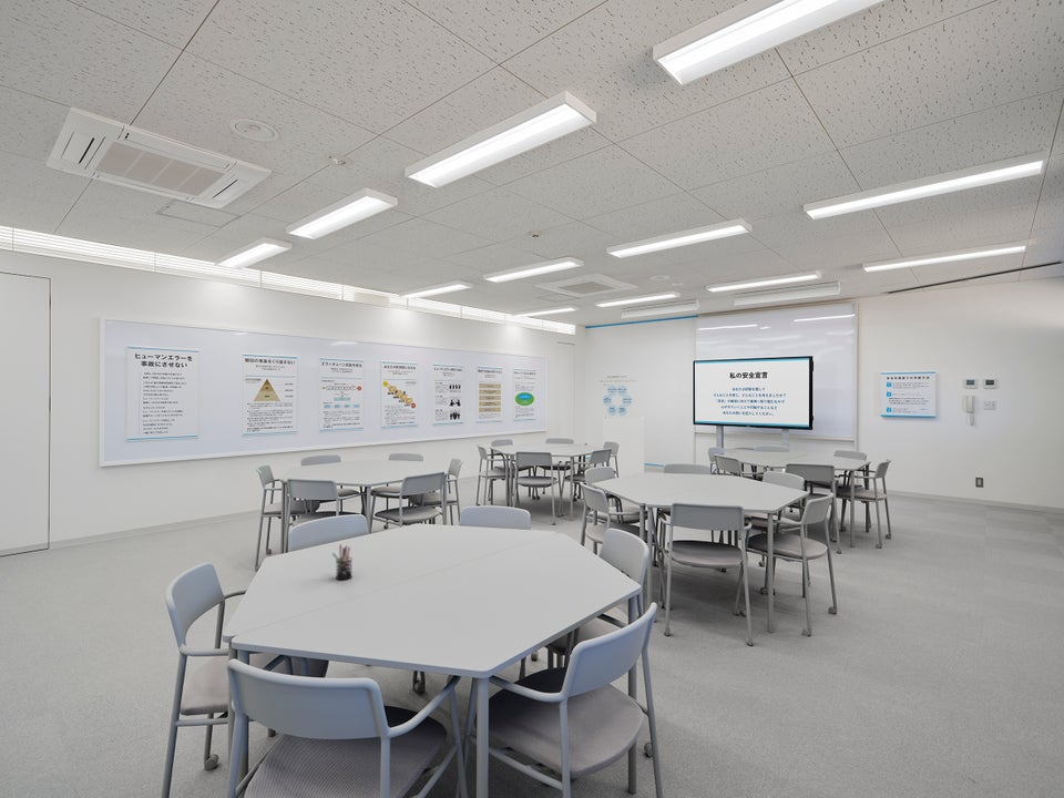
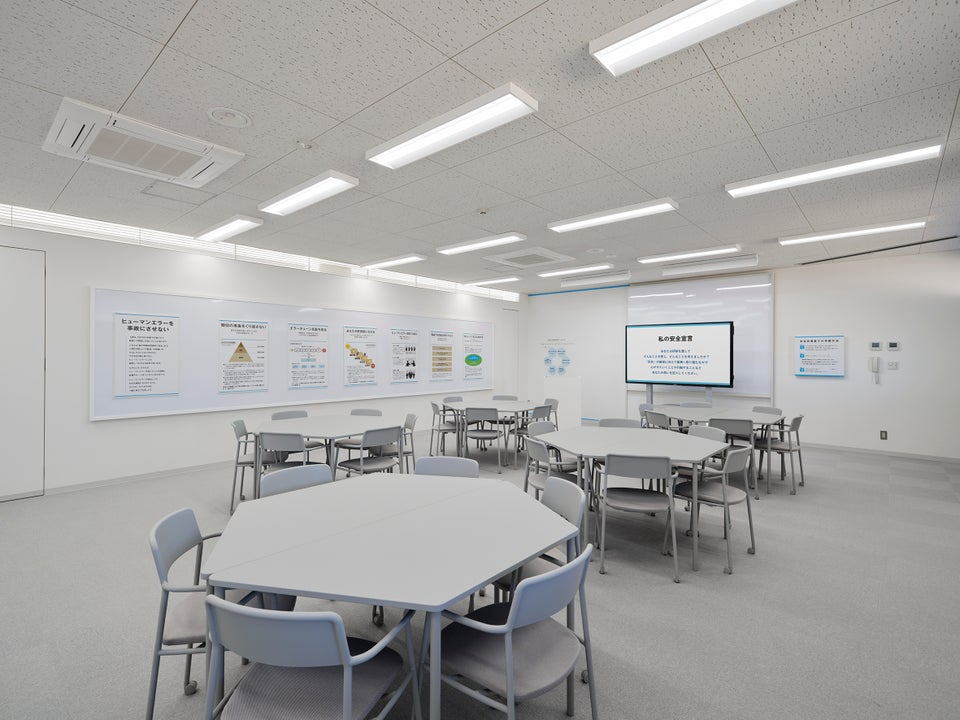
- pen holder (341, 561)
